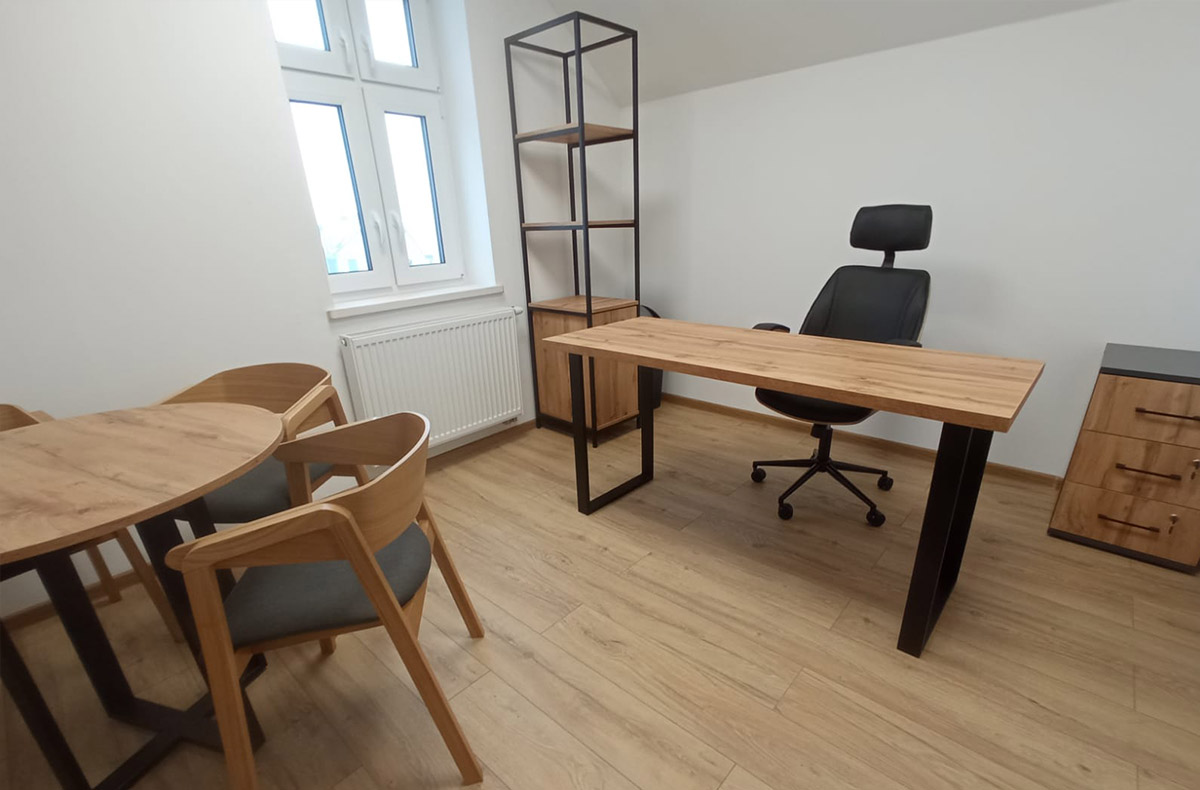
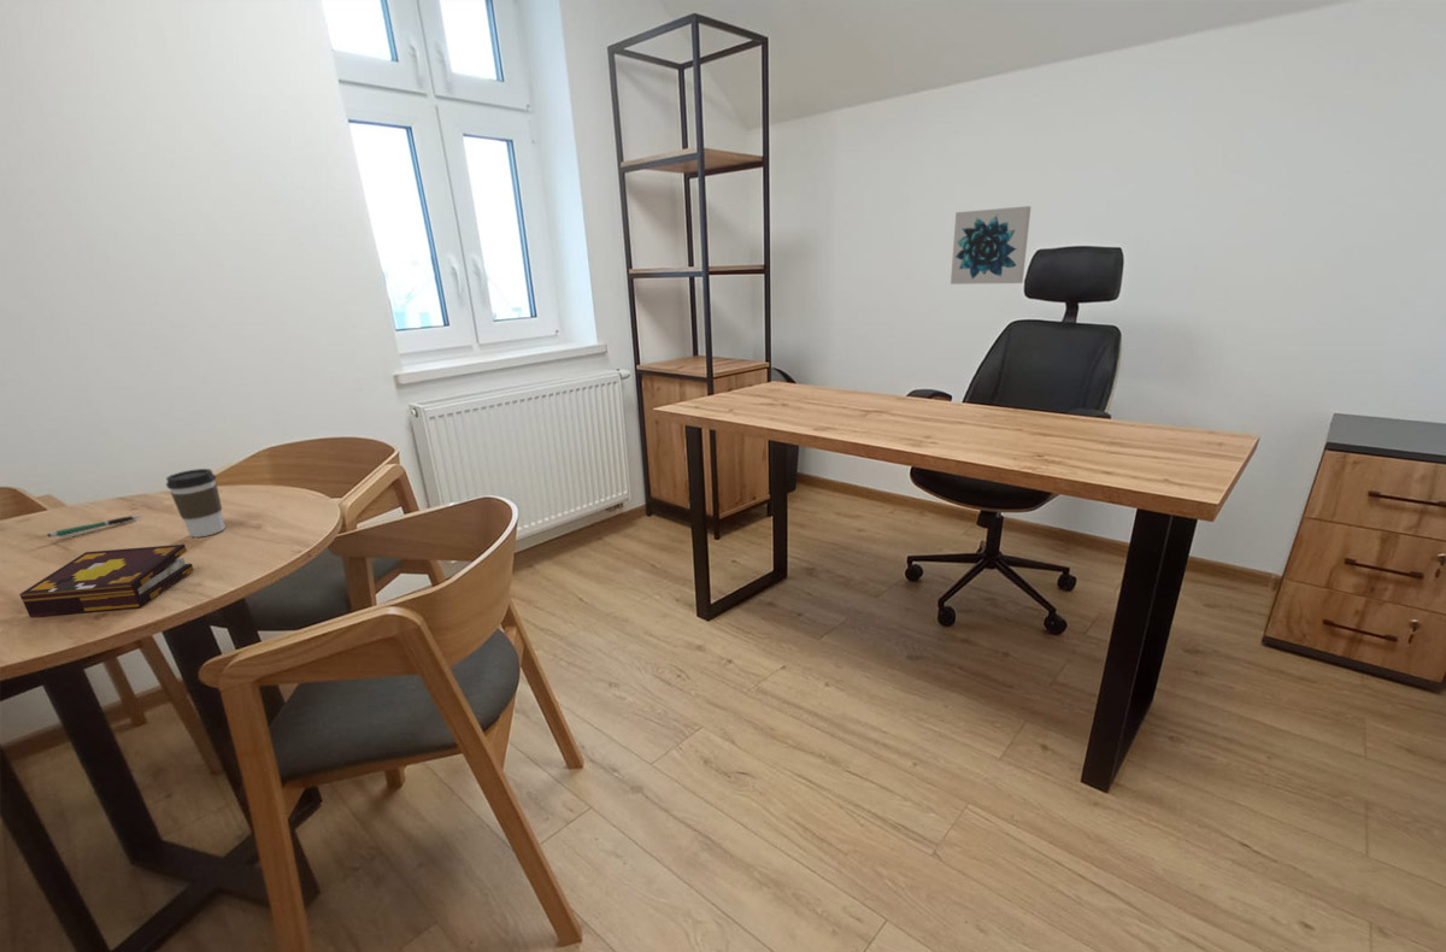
+ book (111, 577)
+ pen (95, 525)
+ wall art (988, 247)
+ coffee cup (198, 503)
